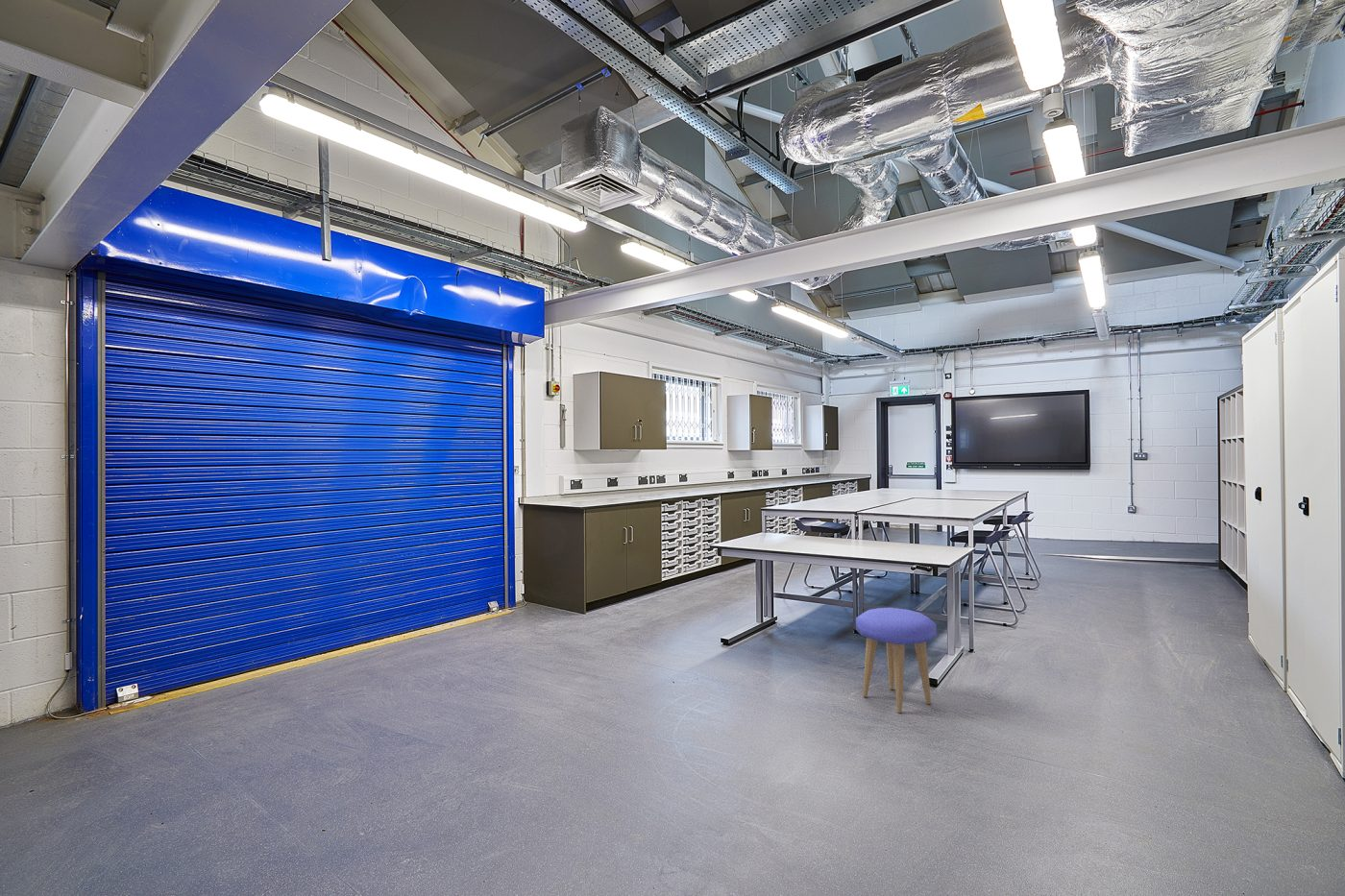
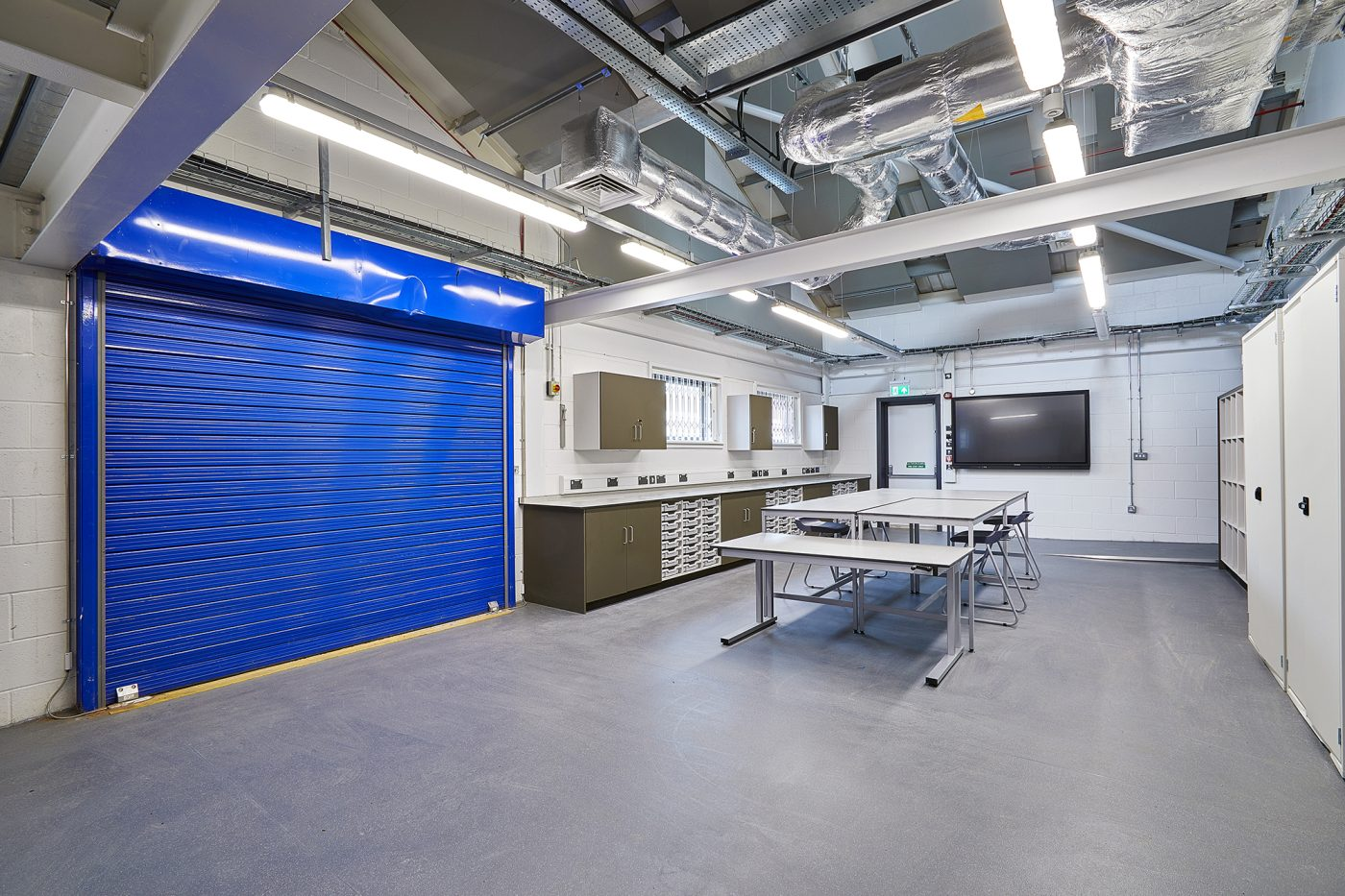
- stool (895, 657)
